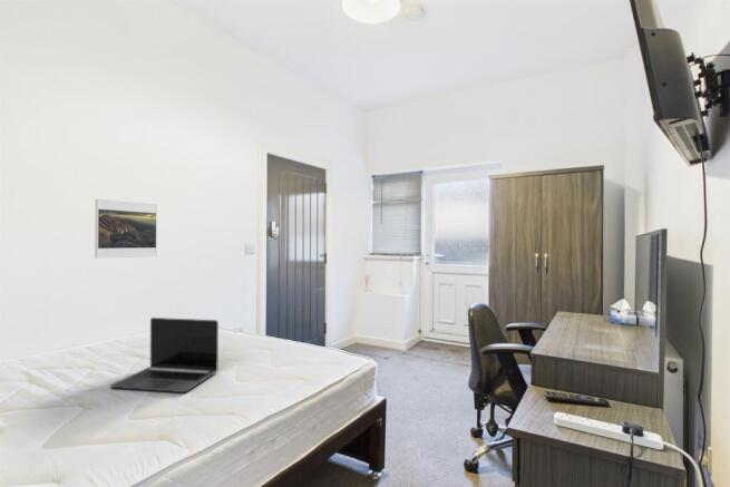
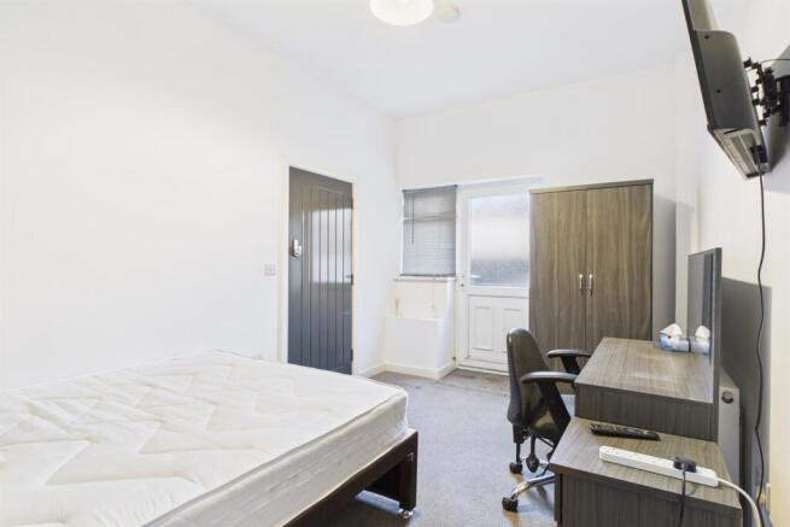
- laptop (166, 352)
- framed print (127, 230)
